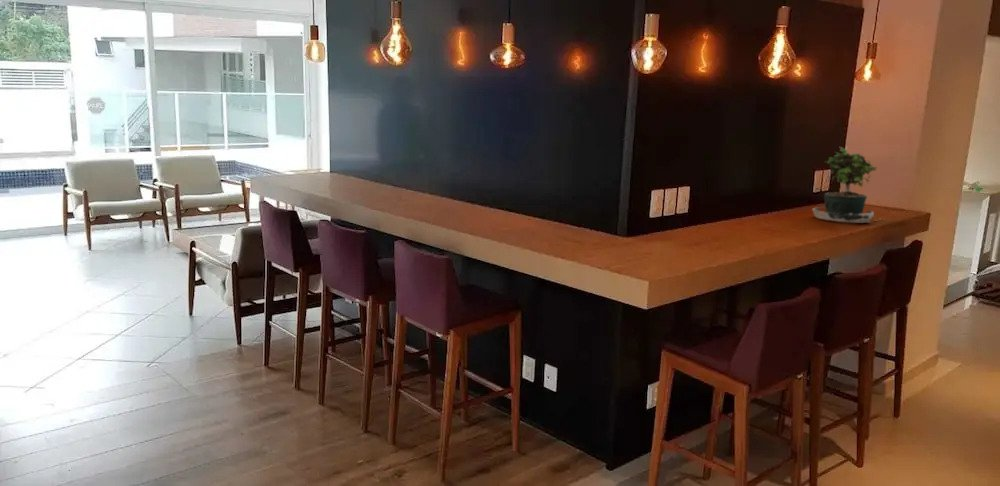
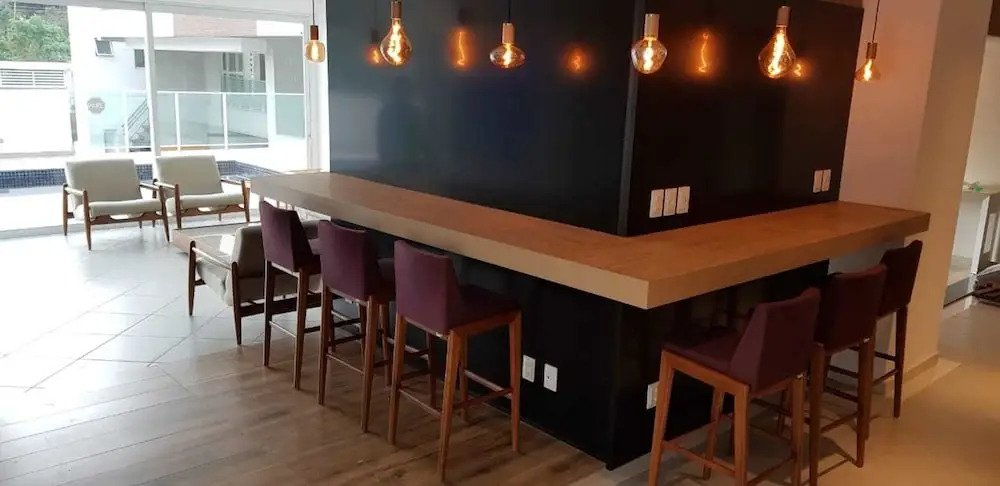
- potted plant (850, 183)
